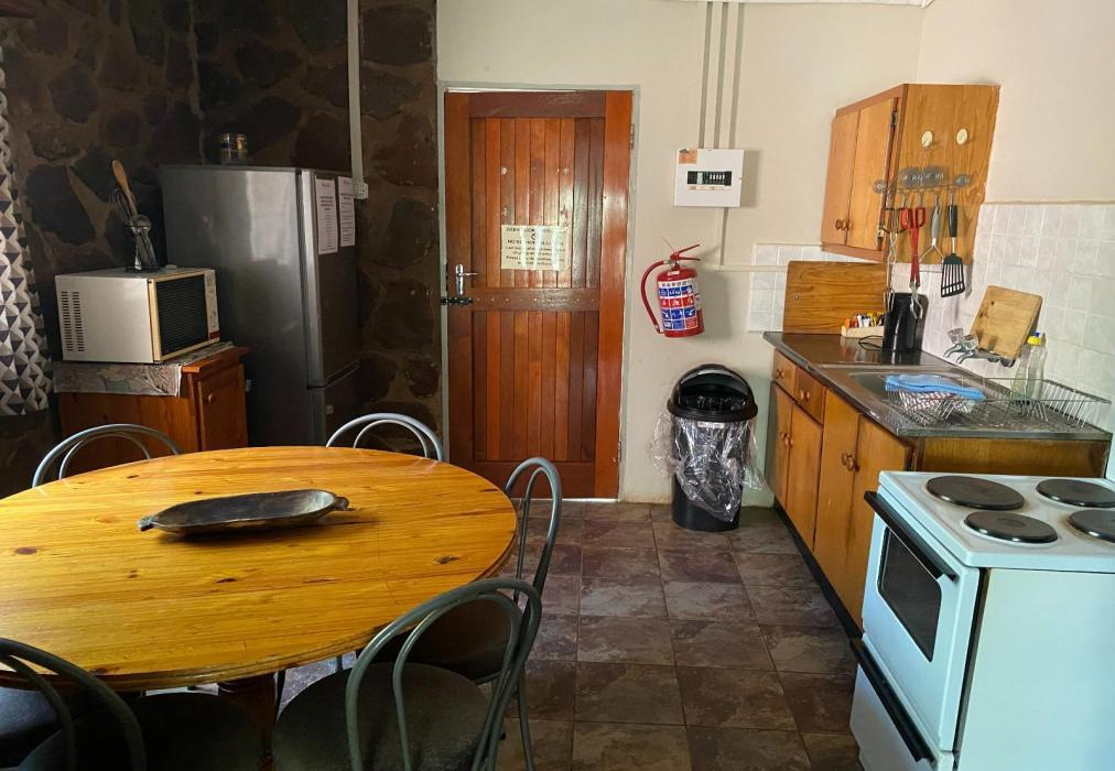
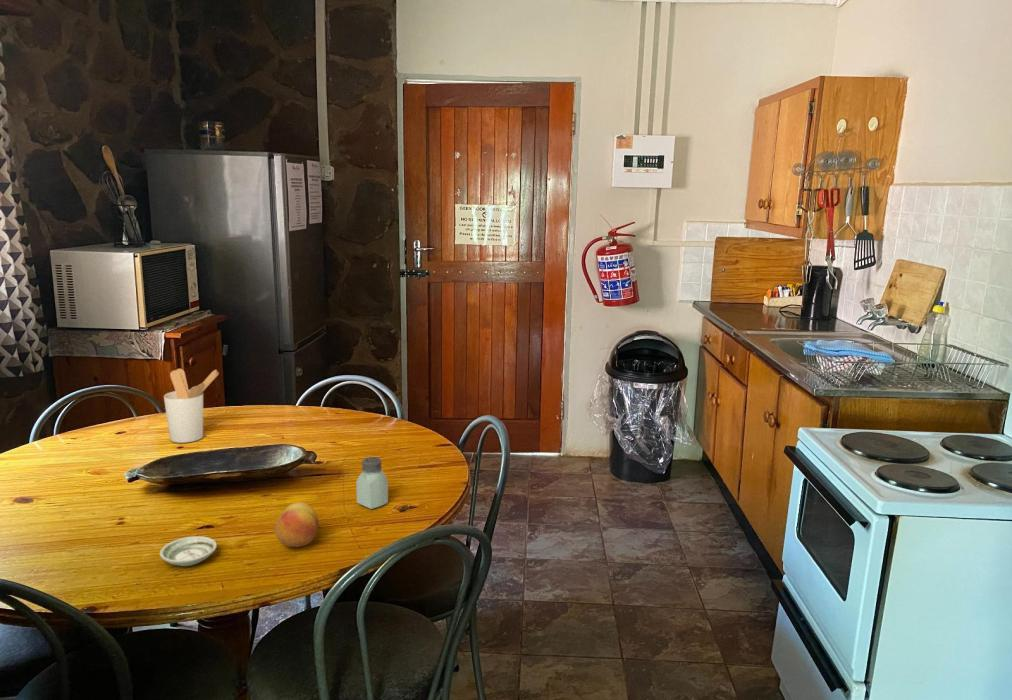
+ saucer (189, 553)
+ utensil holder (194, 404)
+ saltshaker (372, 482)
+ fruit (296, 525)
